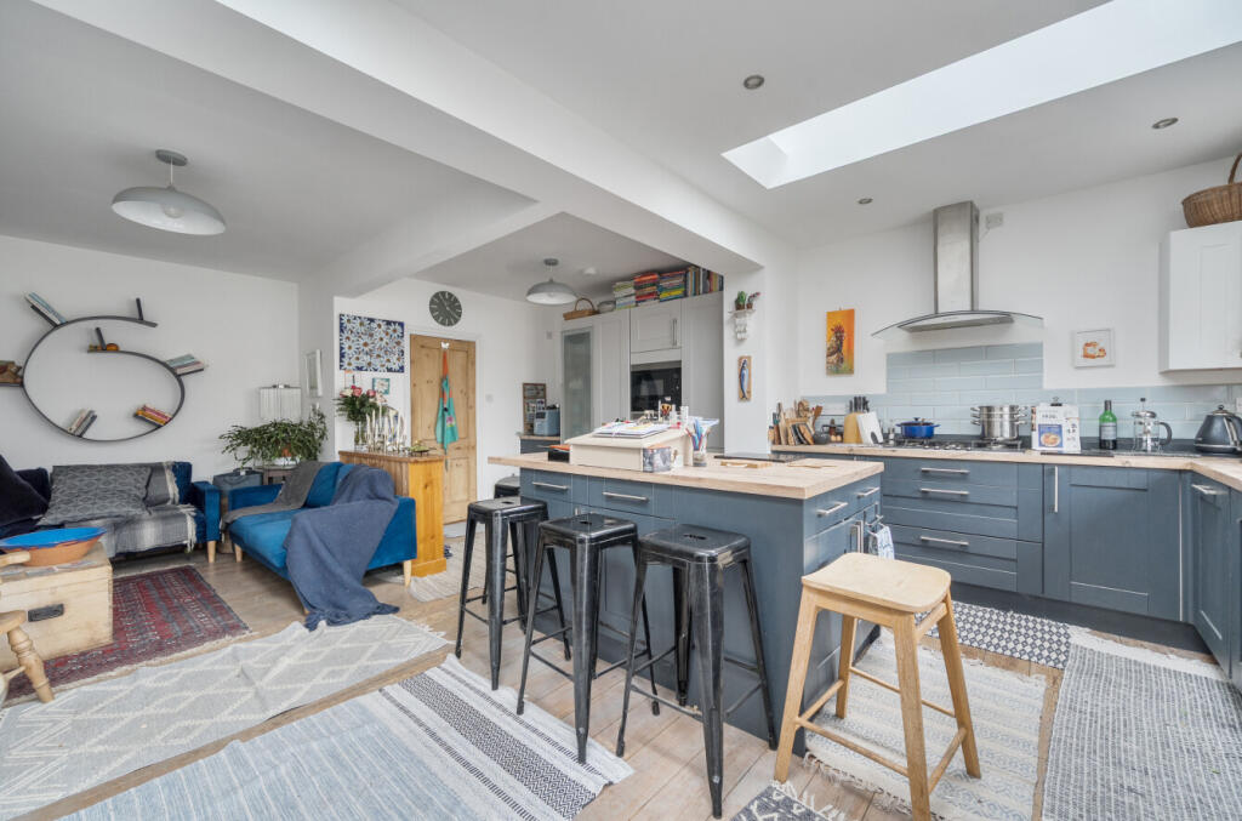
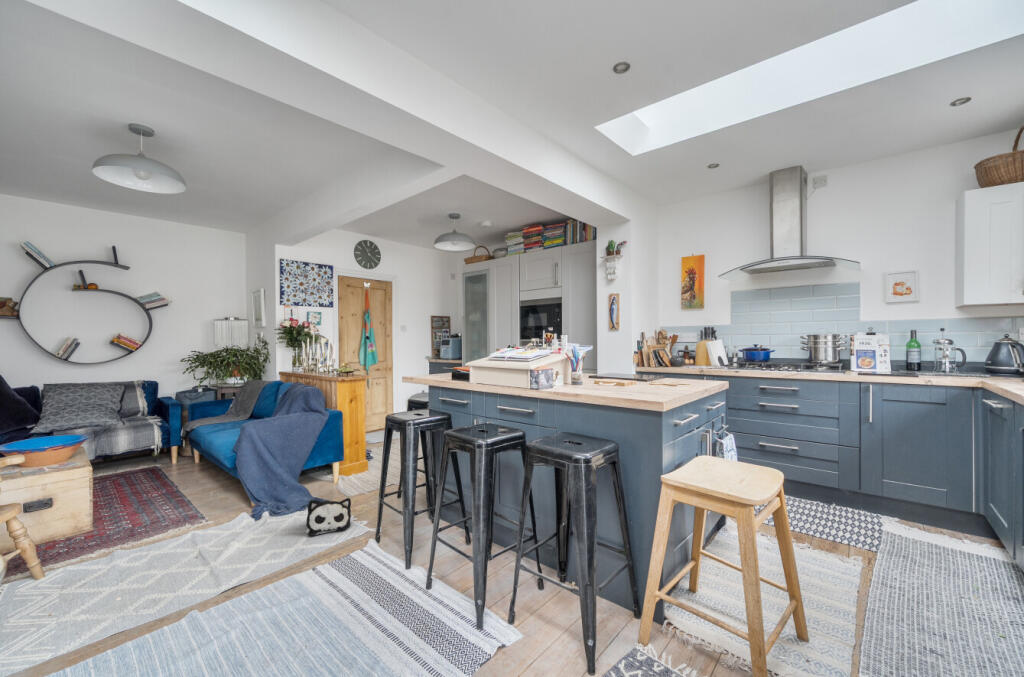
+ plush toy (327, 508)
